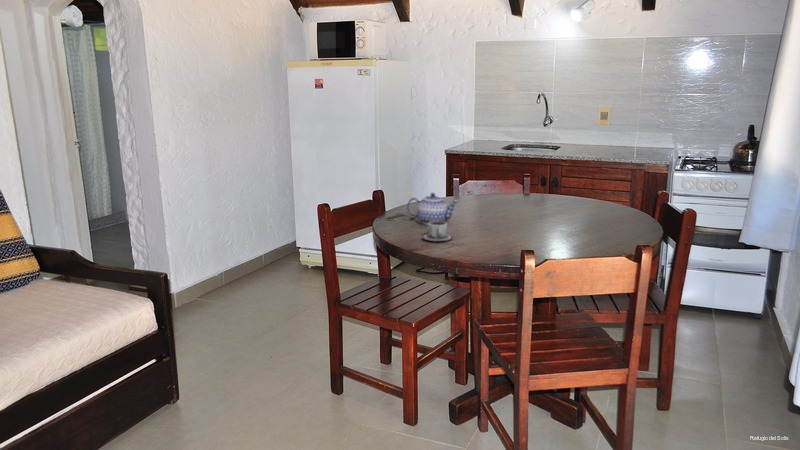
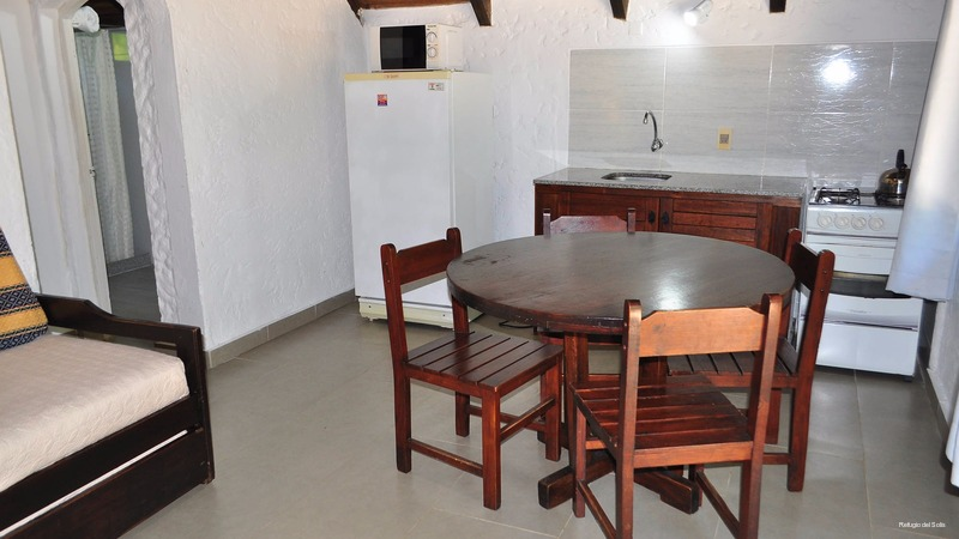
- cup (437, 230)
- teapot (432, 207)
